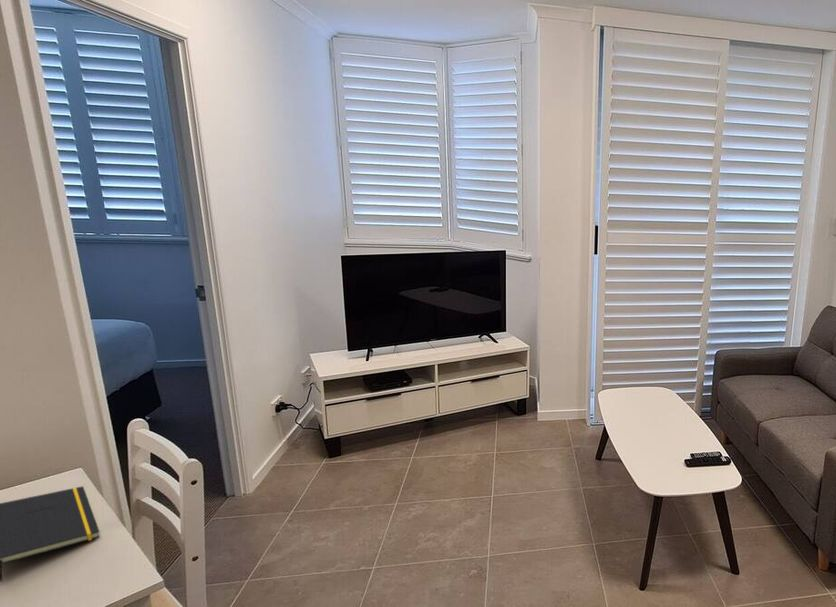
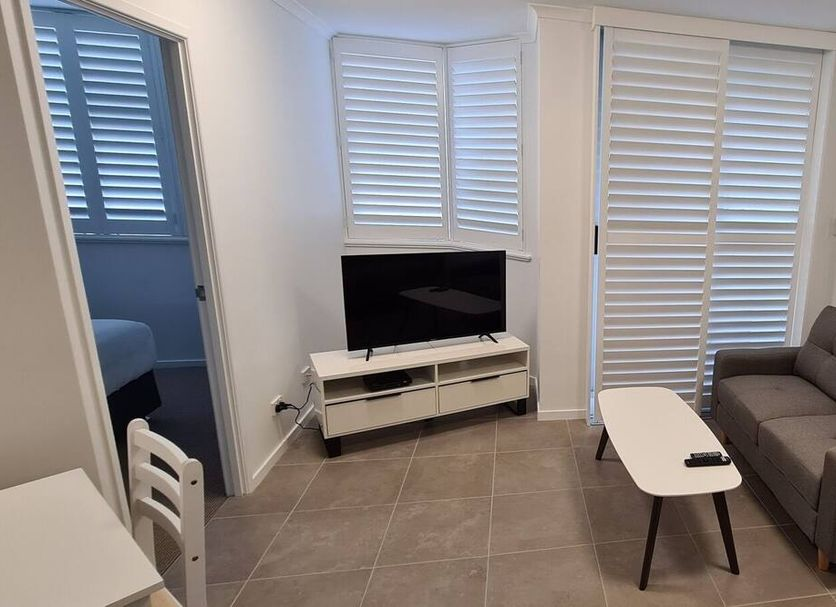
- notepad (44, 520)
